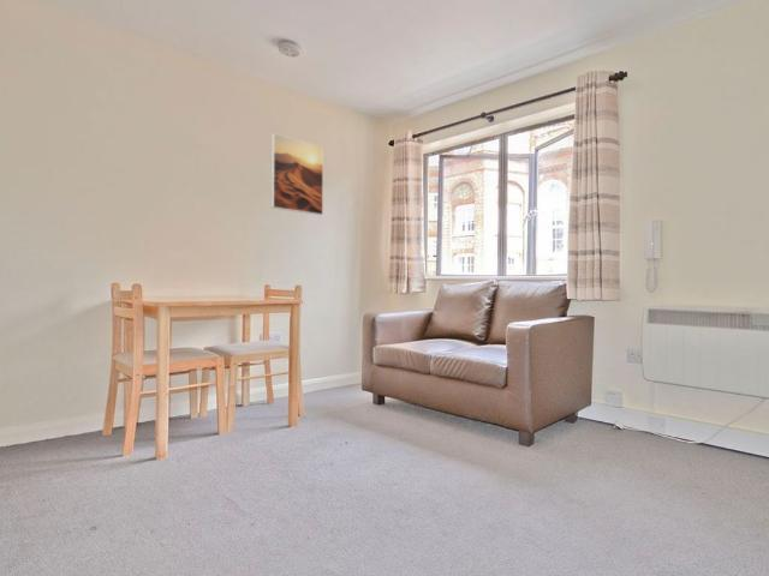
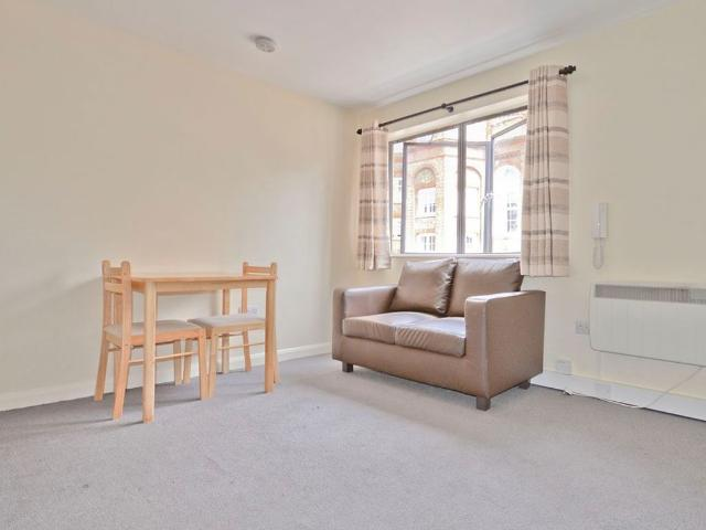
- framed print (298, 175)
